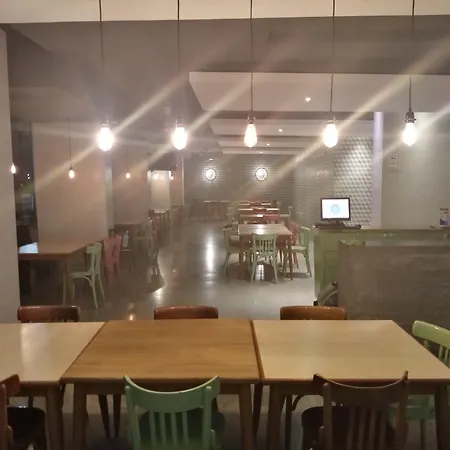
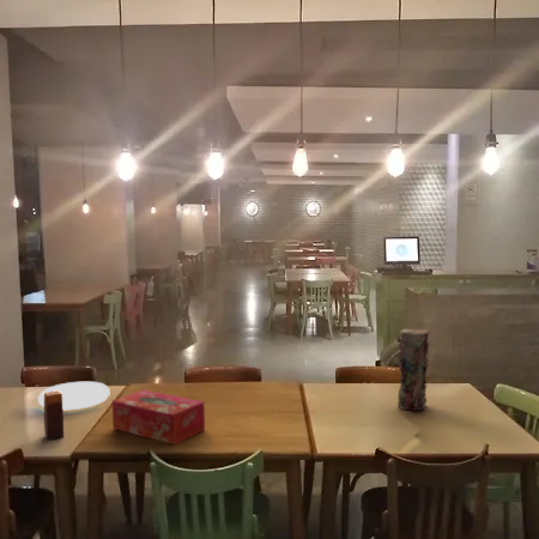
+ tissue box (158, 414)
+ candle (53, 413)
+ vase (413, 369)
+ plate (74, 394)
